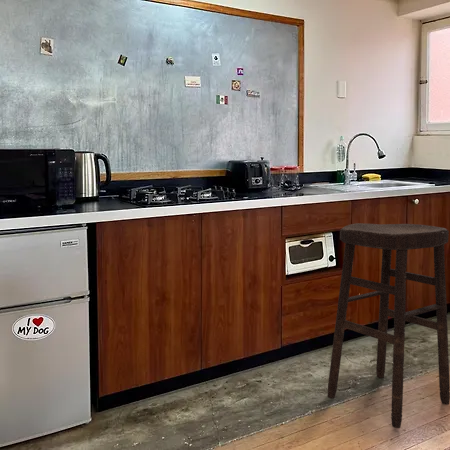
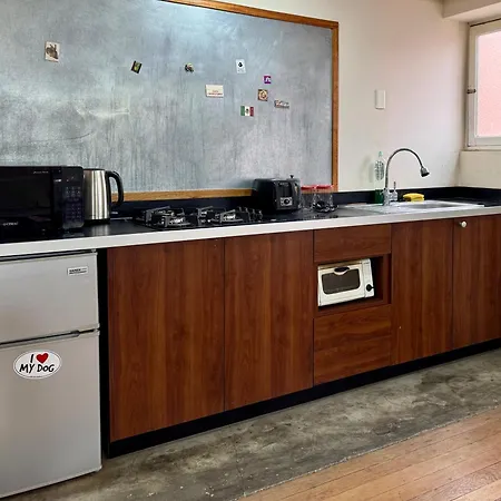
- stool (389, 314)
